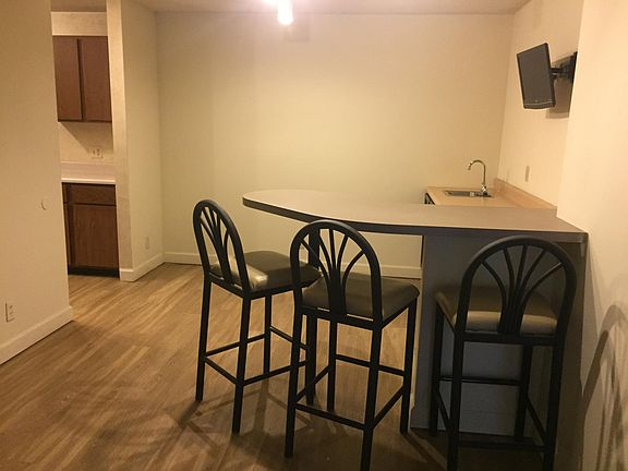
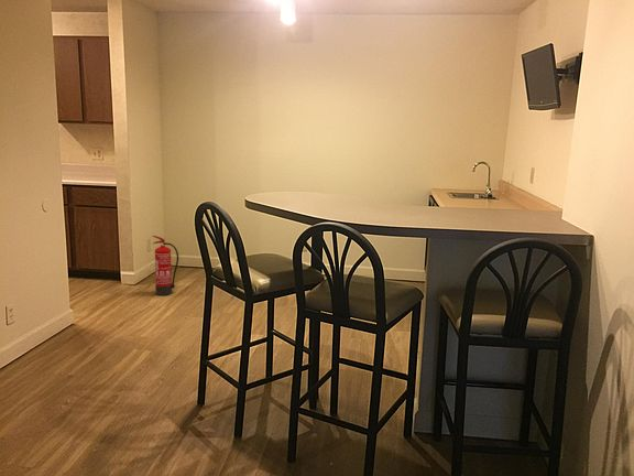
+ fire extinguisher (165, 264)
